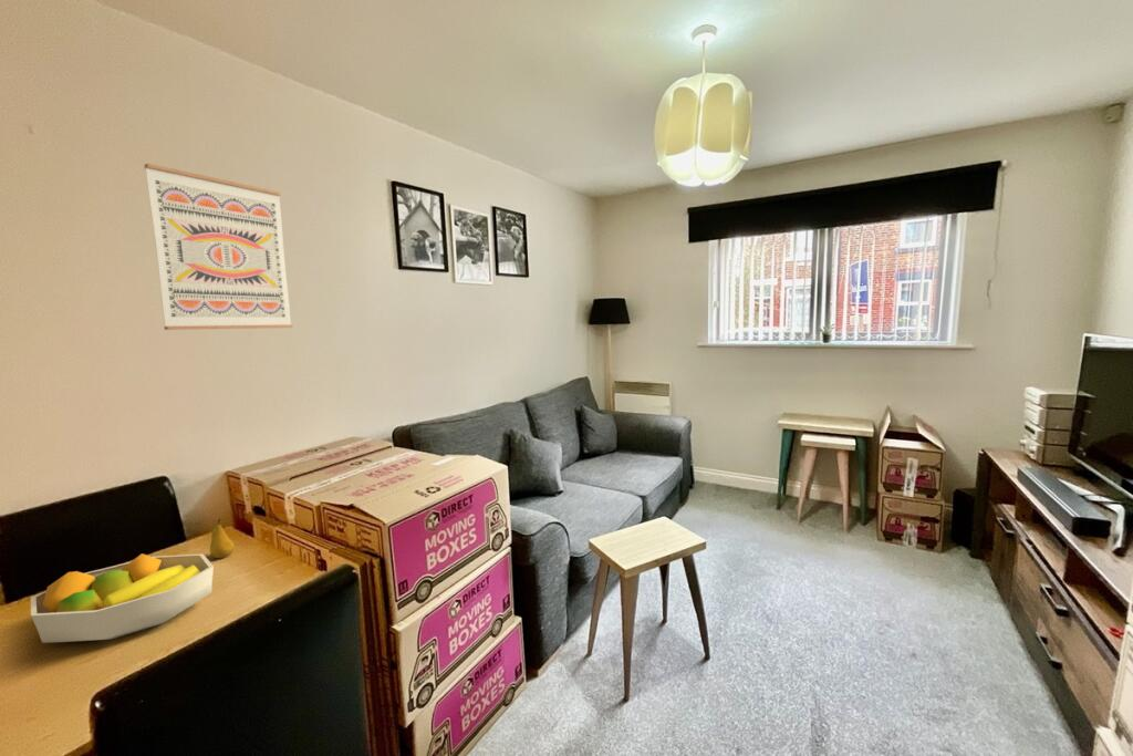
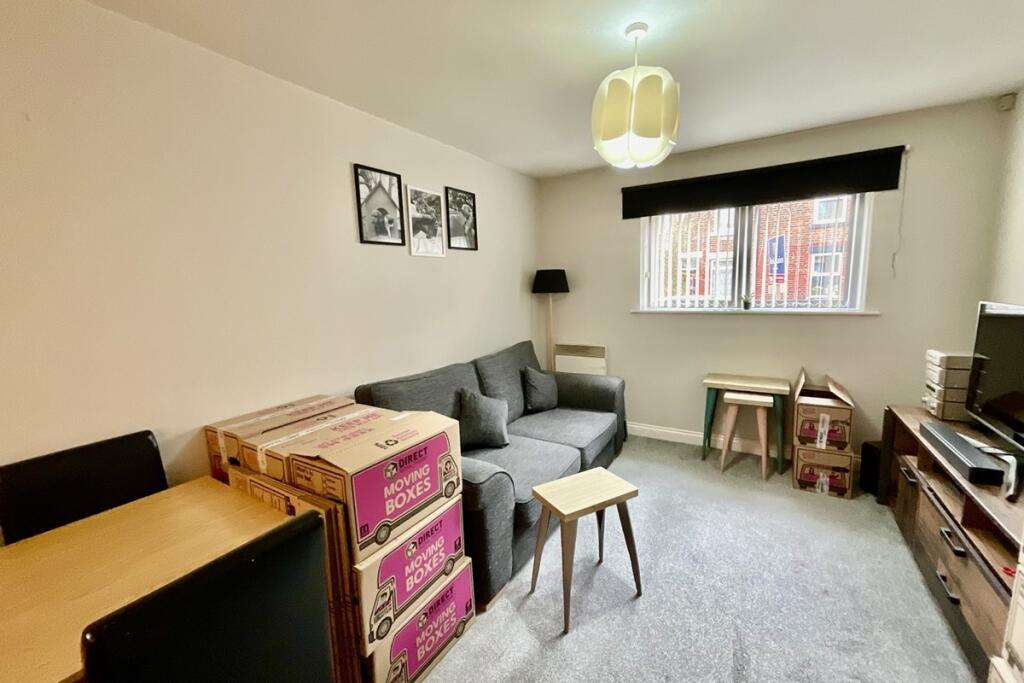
- fruit bowl (128, 590)
- wall art (227, 255)
- fruit (220, 537)
